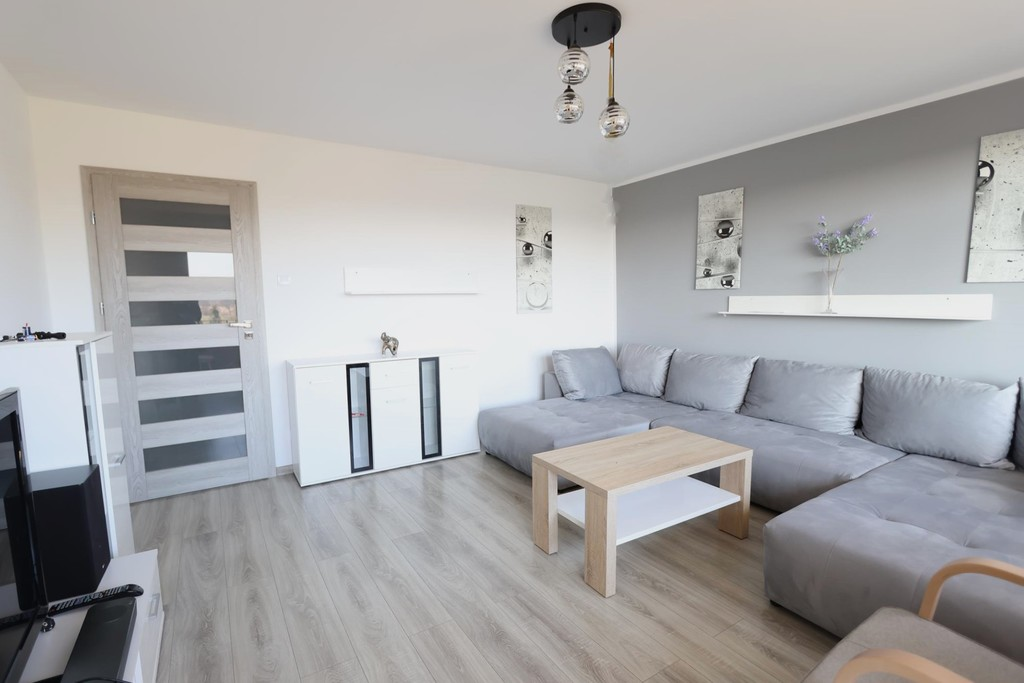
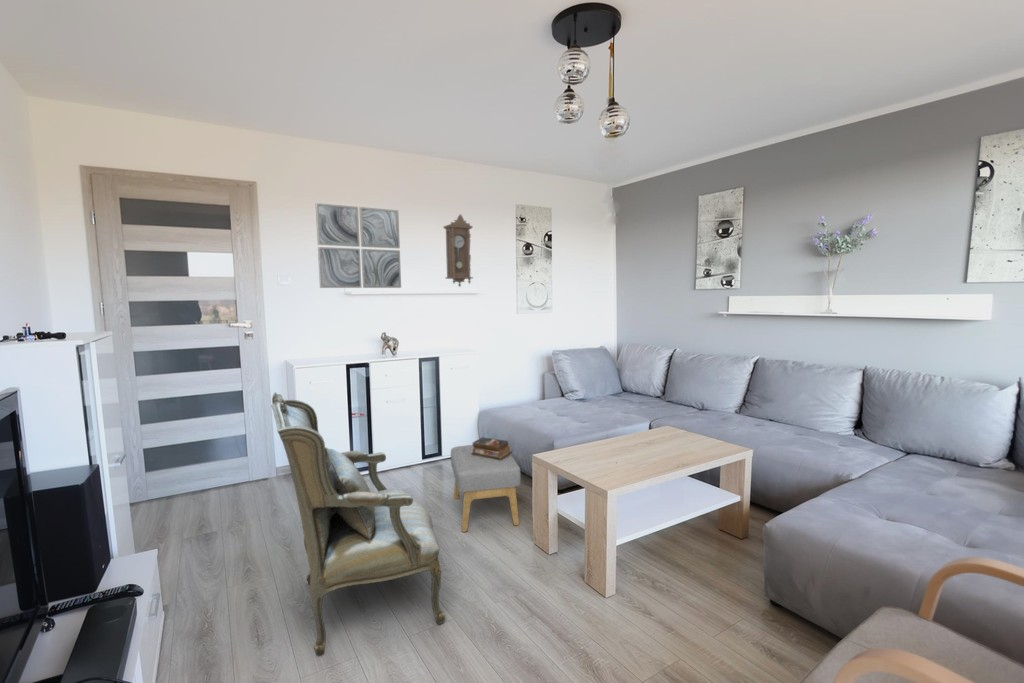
+ armchair (358, 495)
+ books (491, 447)
+ wall art (359, 246)
+ pendulum clock (458, 251)
+ footstool (483, 482)
